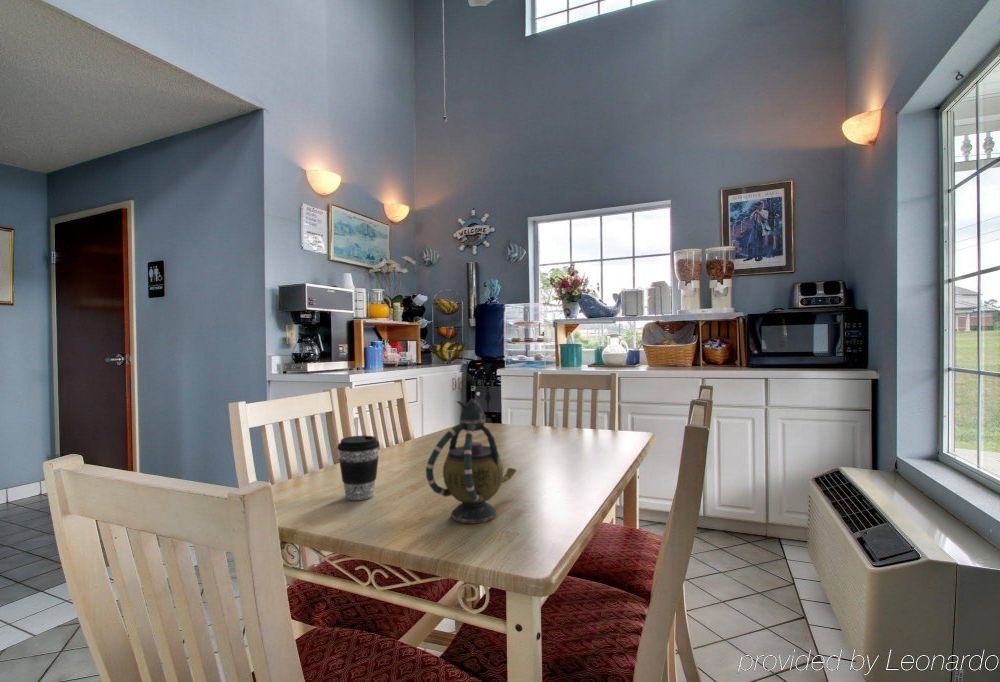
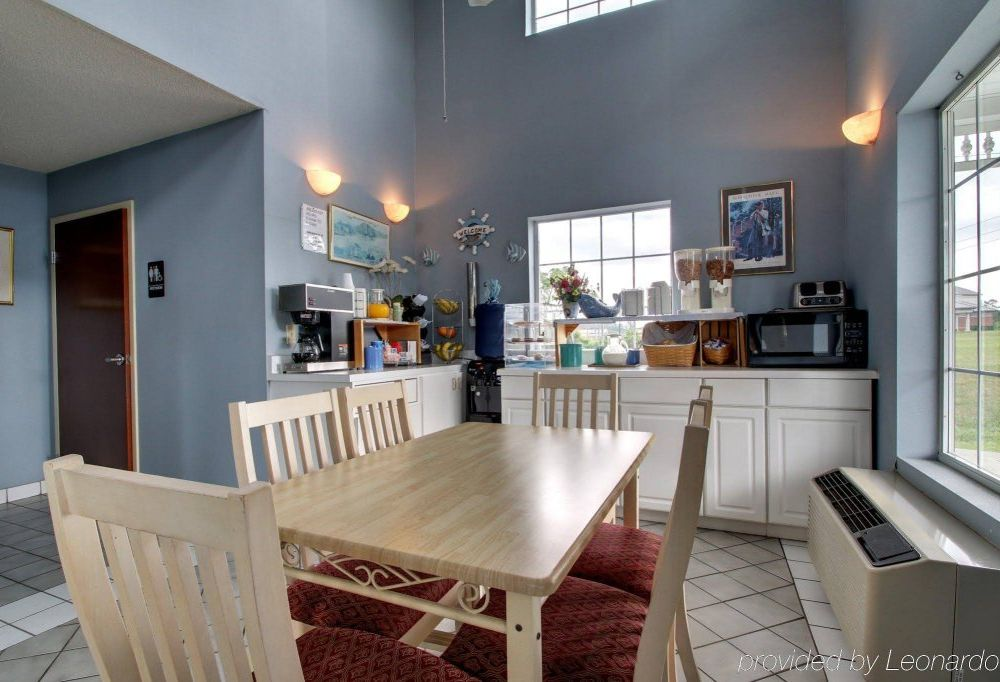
- teapot (482, 452)
- coffee cup (359, 467)
